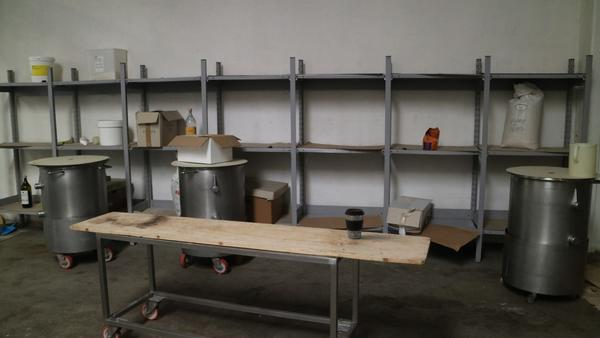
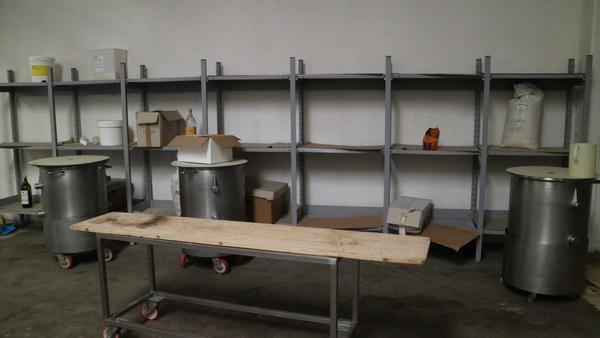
- coffee cup (354, 223)
